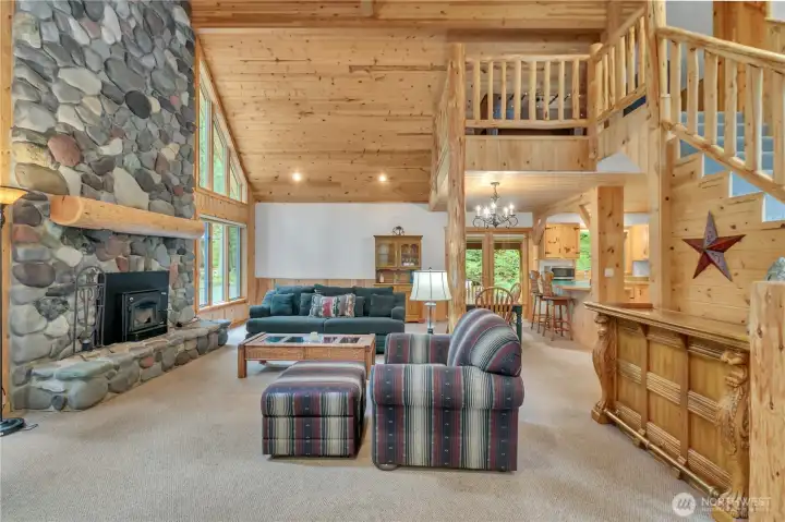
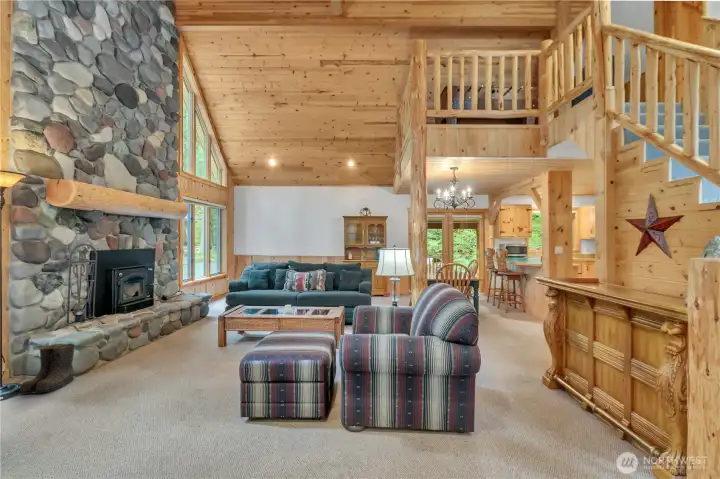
+ boots (49, 366)
